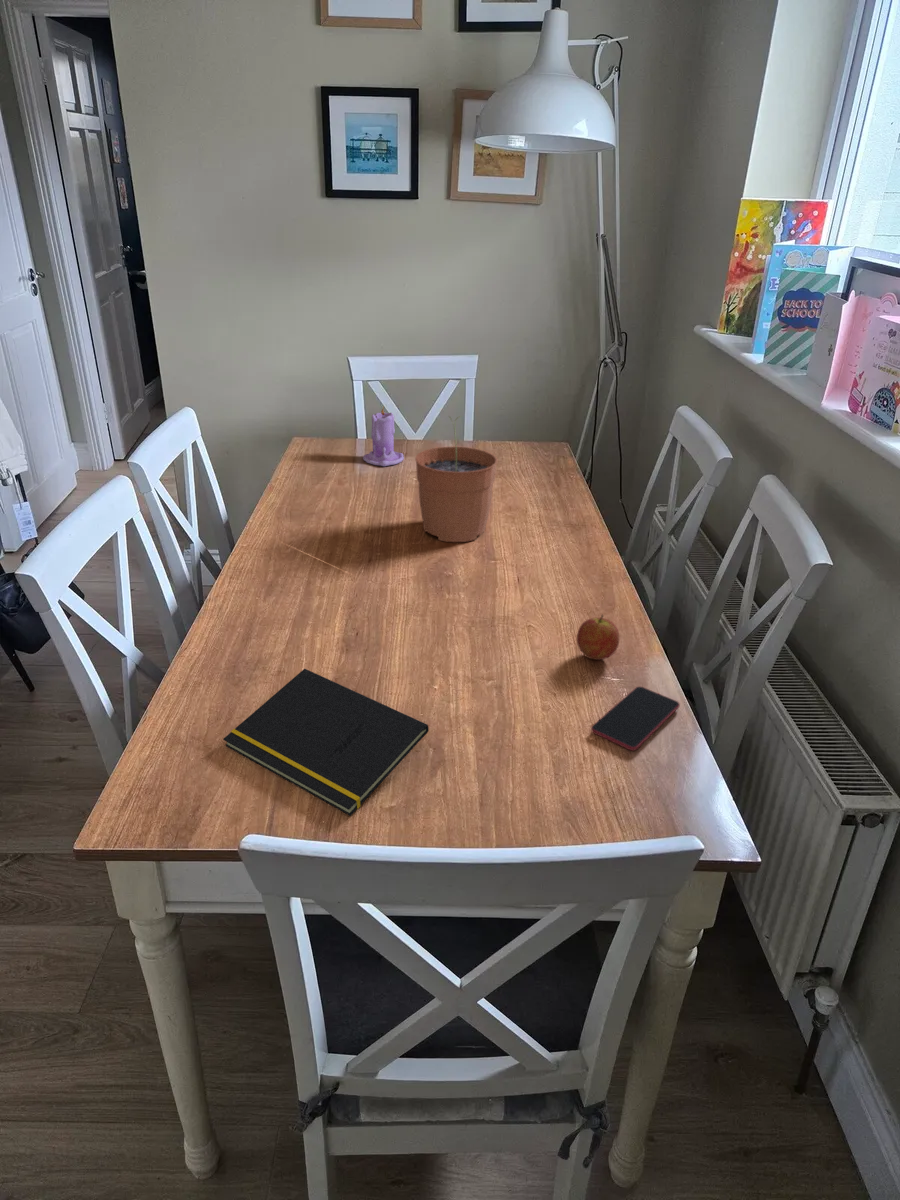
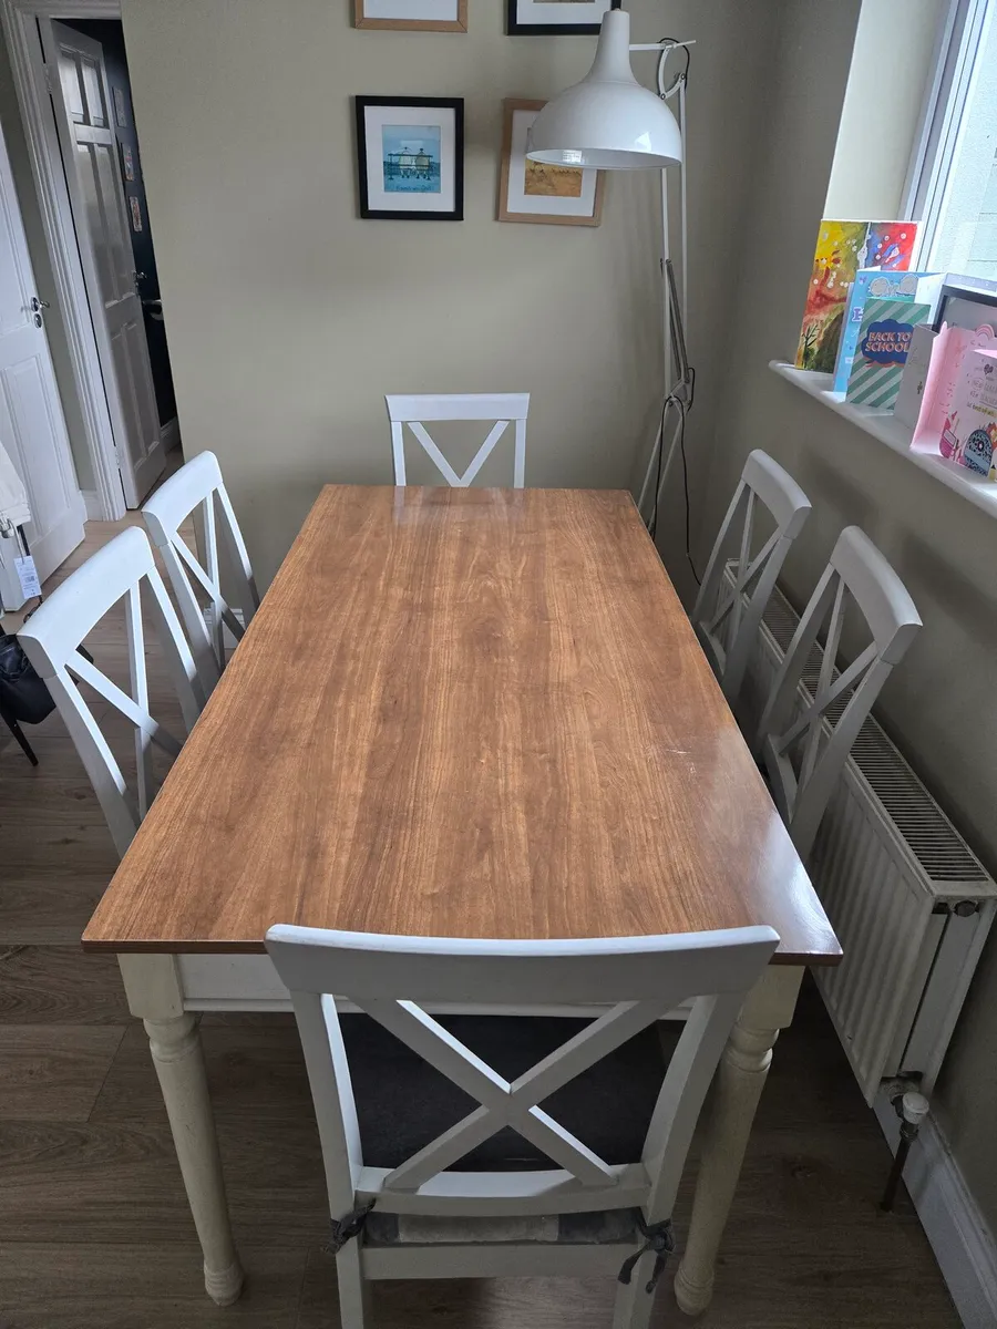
- candle (384, 433)
- plant pot (455, 476)
- smartphone (636, 717)
- notepad (325, 735)
- fruit (598, 636)
